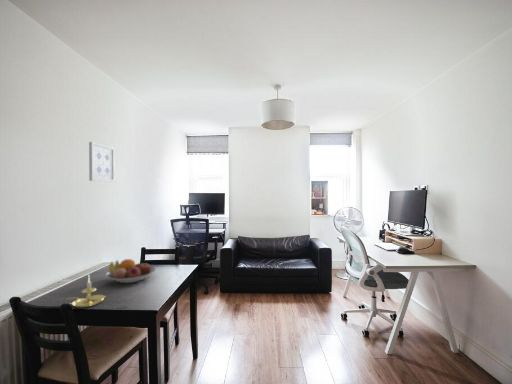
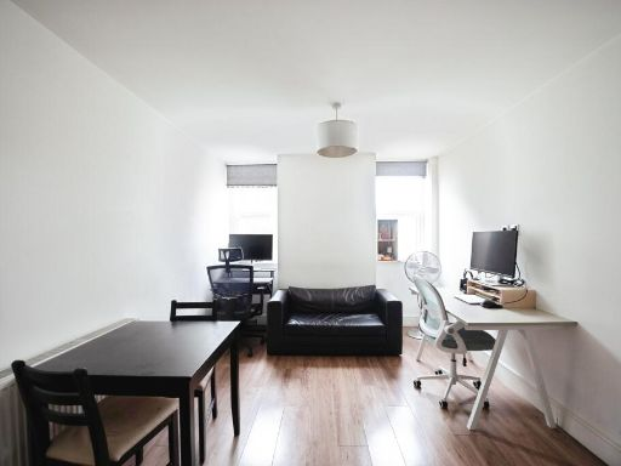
- wall art (102, 163)
- candle holder (86, 289)
- fruit bowl (131, 269)
